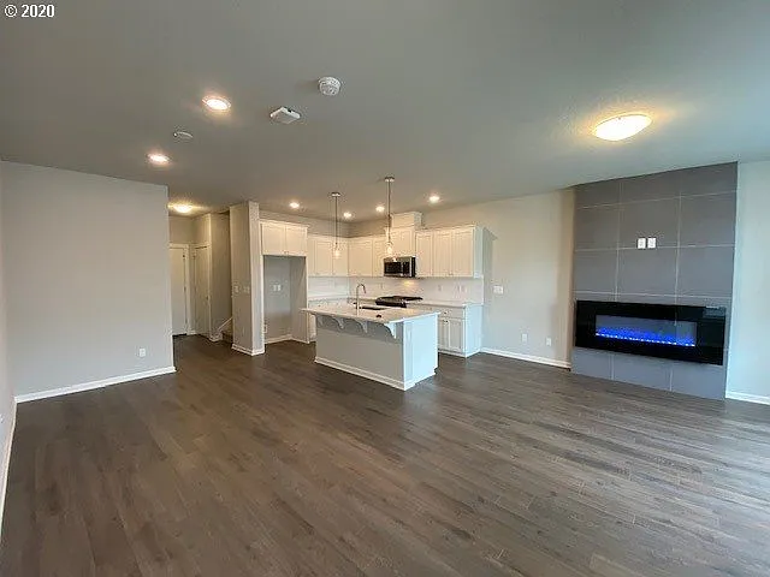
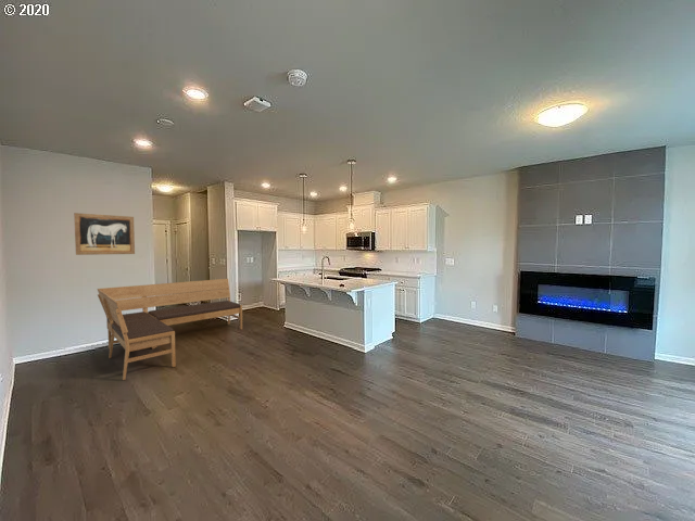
+ wall art (105, 234)
+ bench (187, 316)
